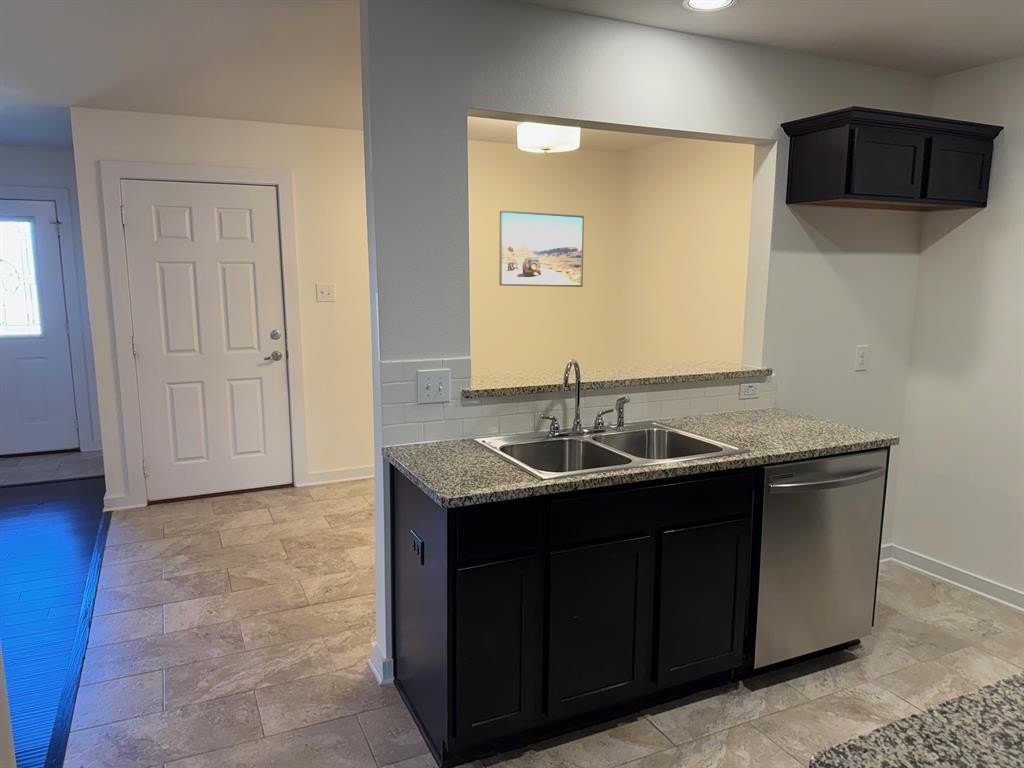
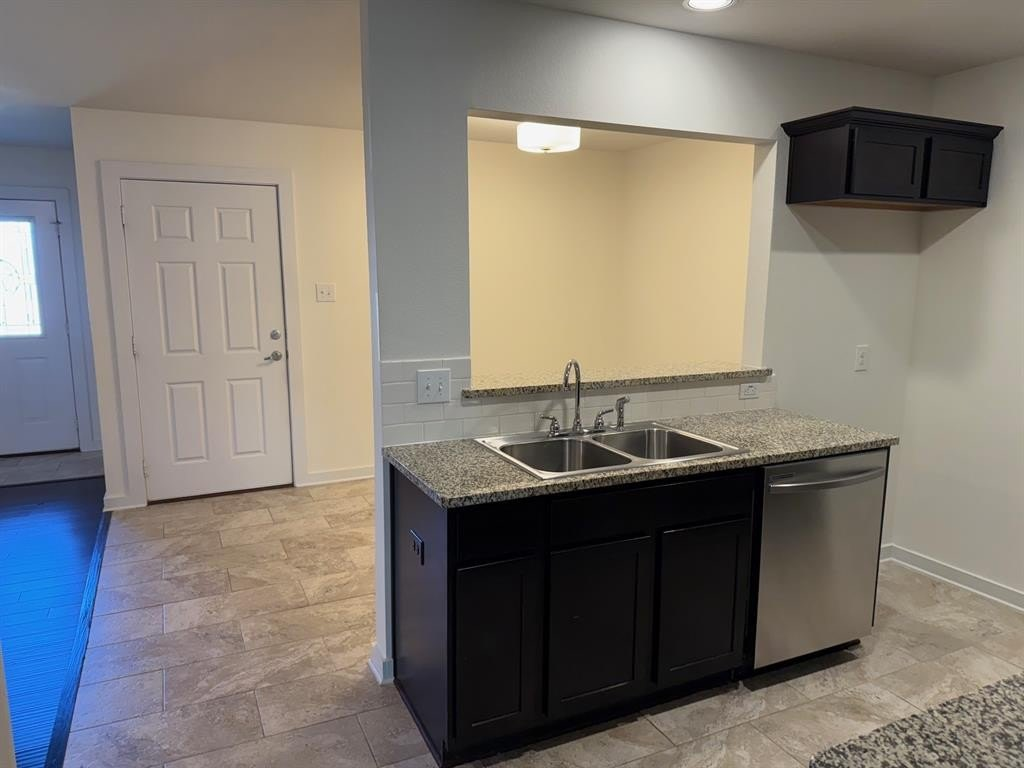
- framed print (542, 250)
